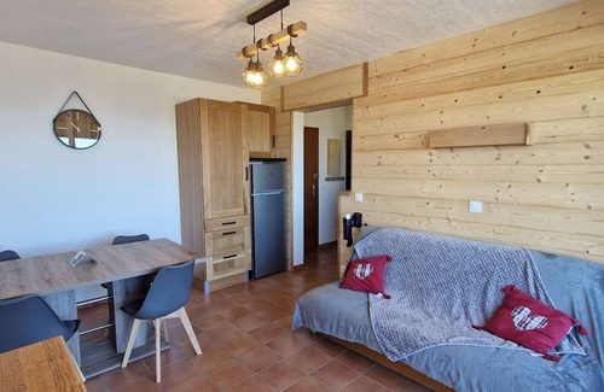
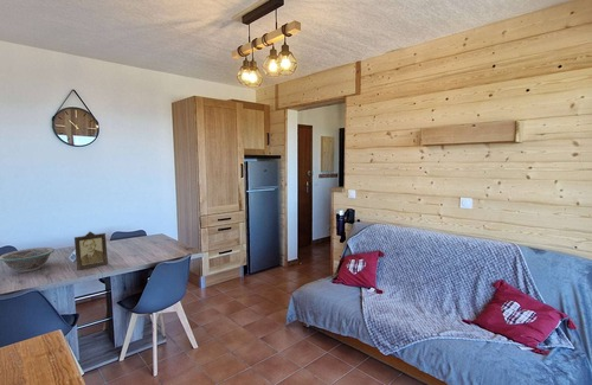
+ bowl (27, 261)
+ photo frame (90, 248)
